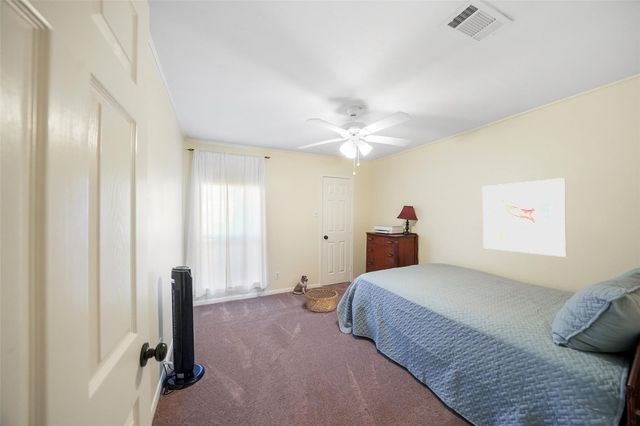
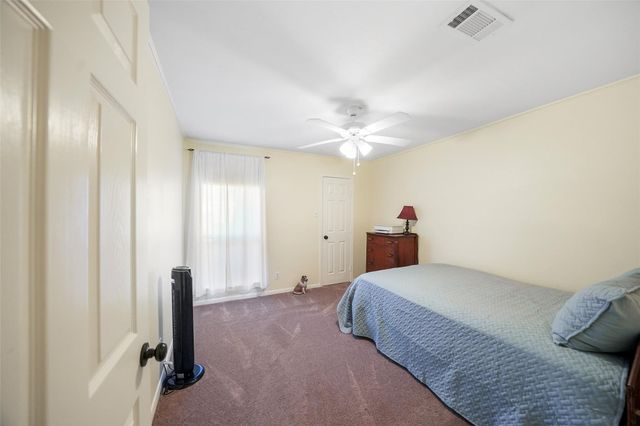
- basket (321, 300)
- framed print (519, 217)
